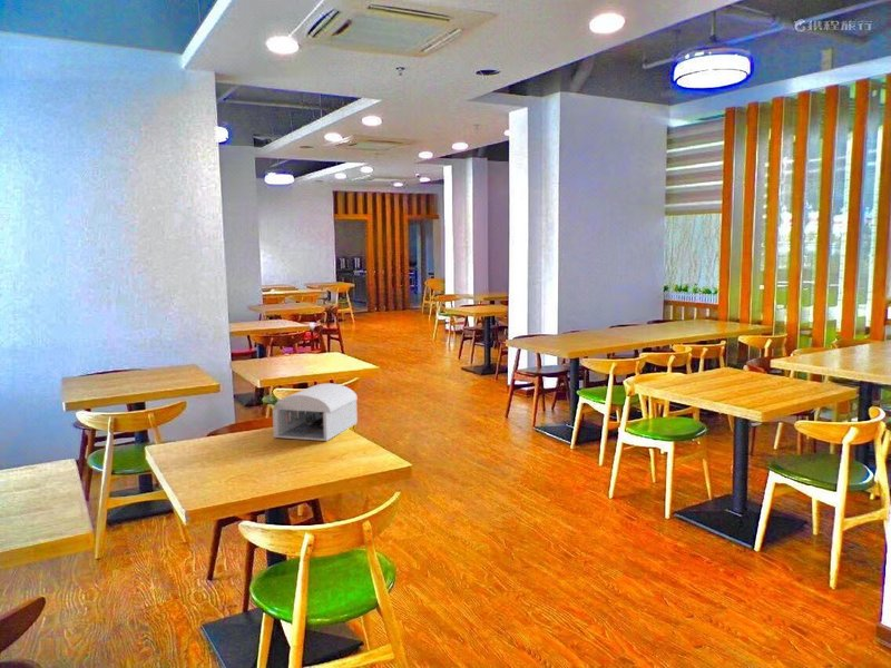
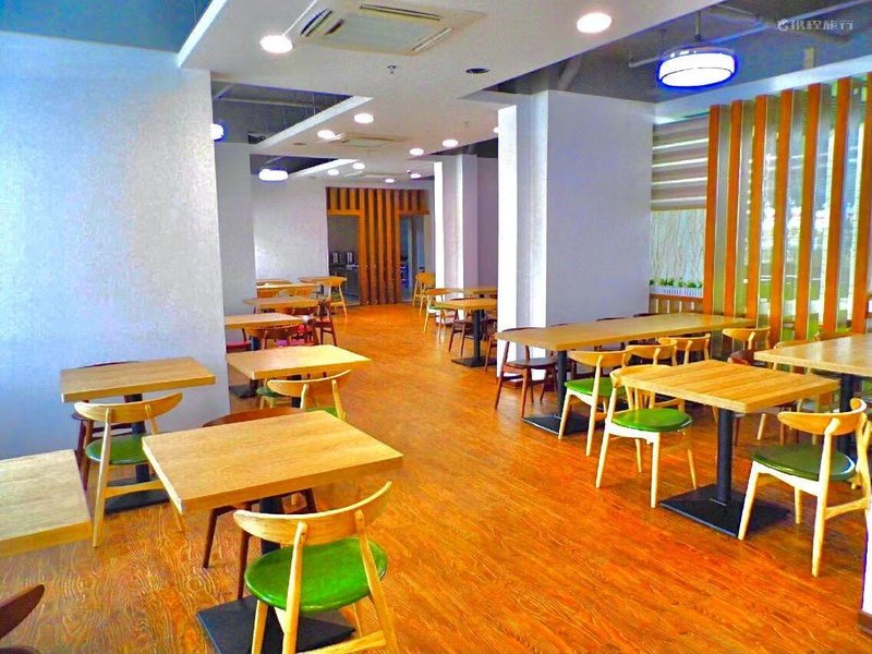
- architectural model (315, 409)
